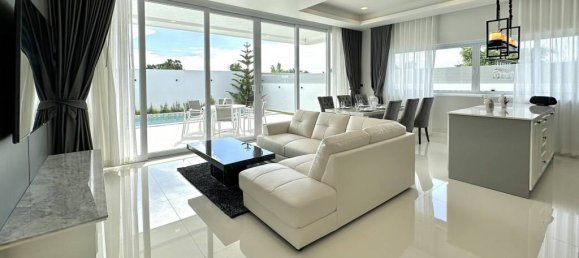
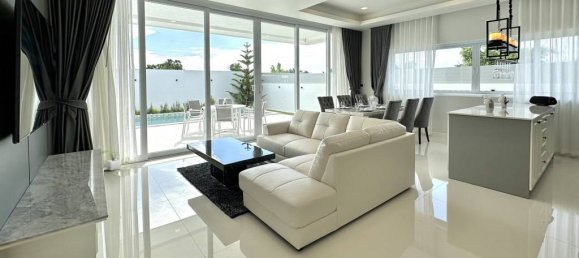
+ potted plant (112, 159)
